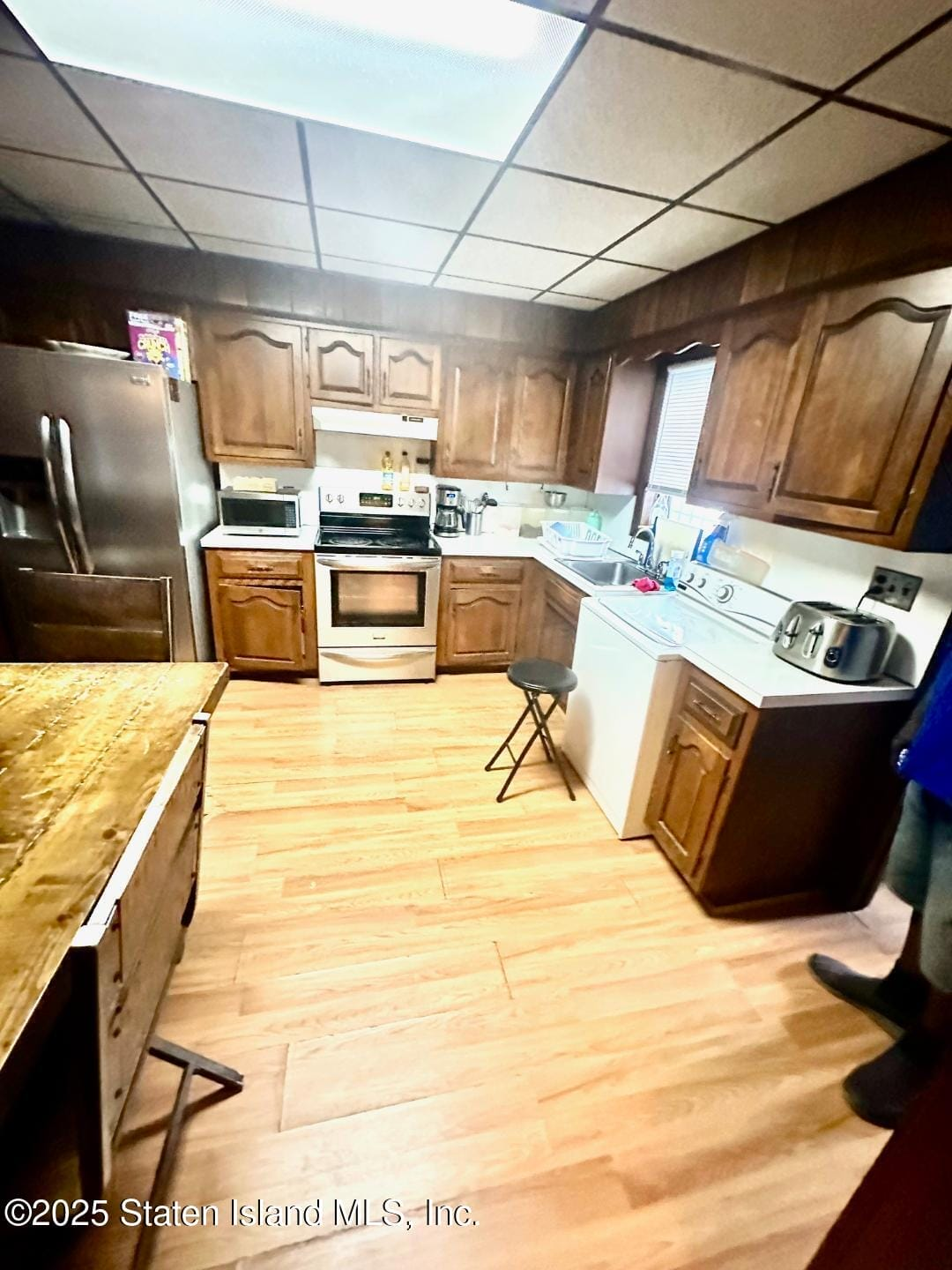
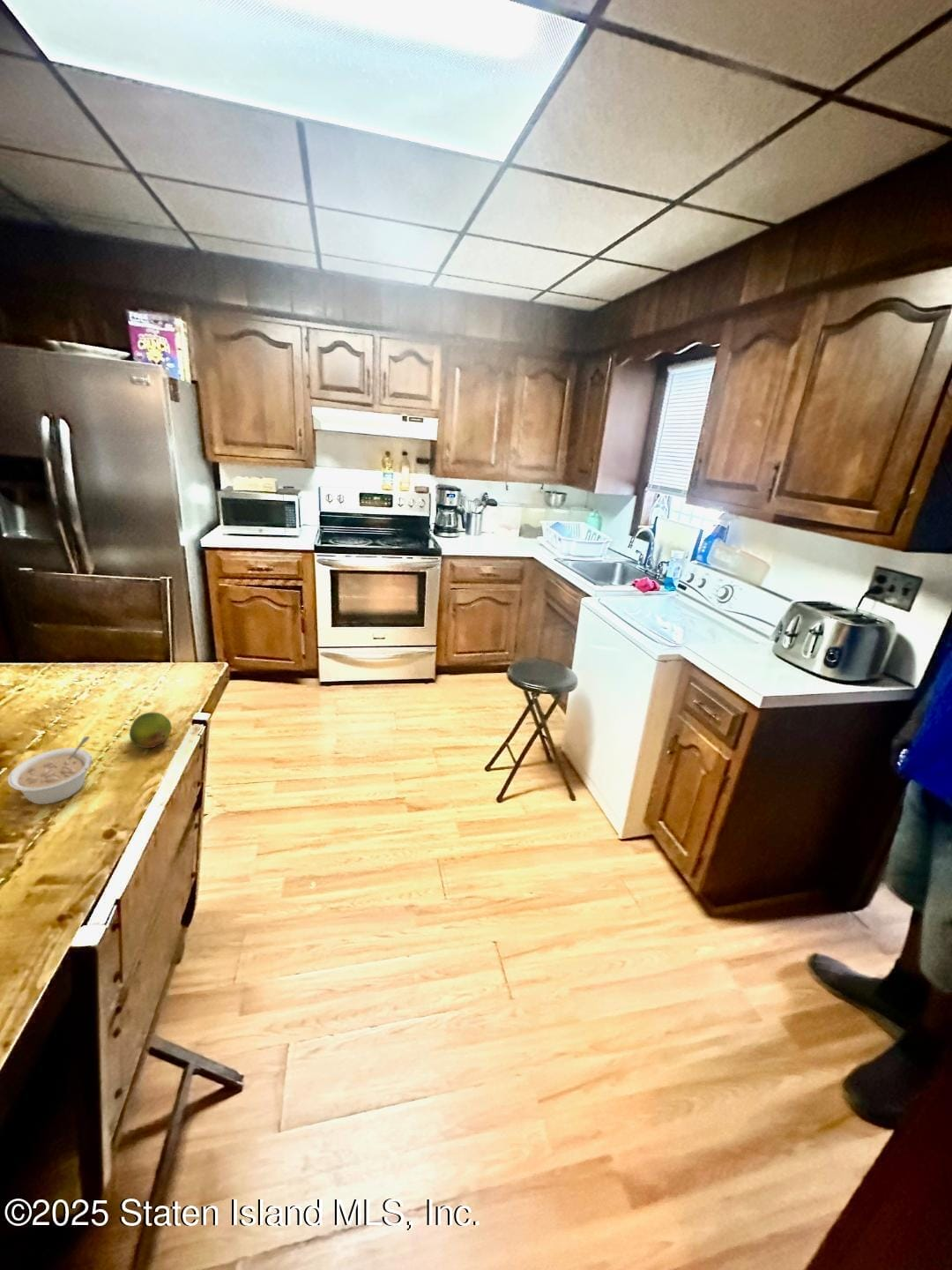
+ fruit (150, 728)
+ legume (54, 774)
